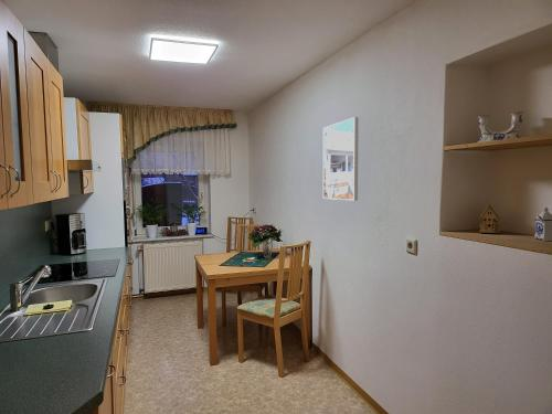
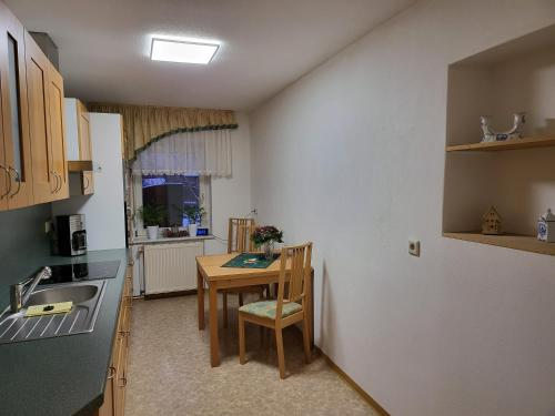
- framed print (339, 161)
